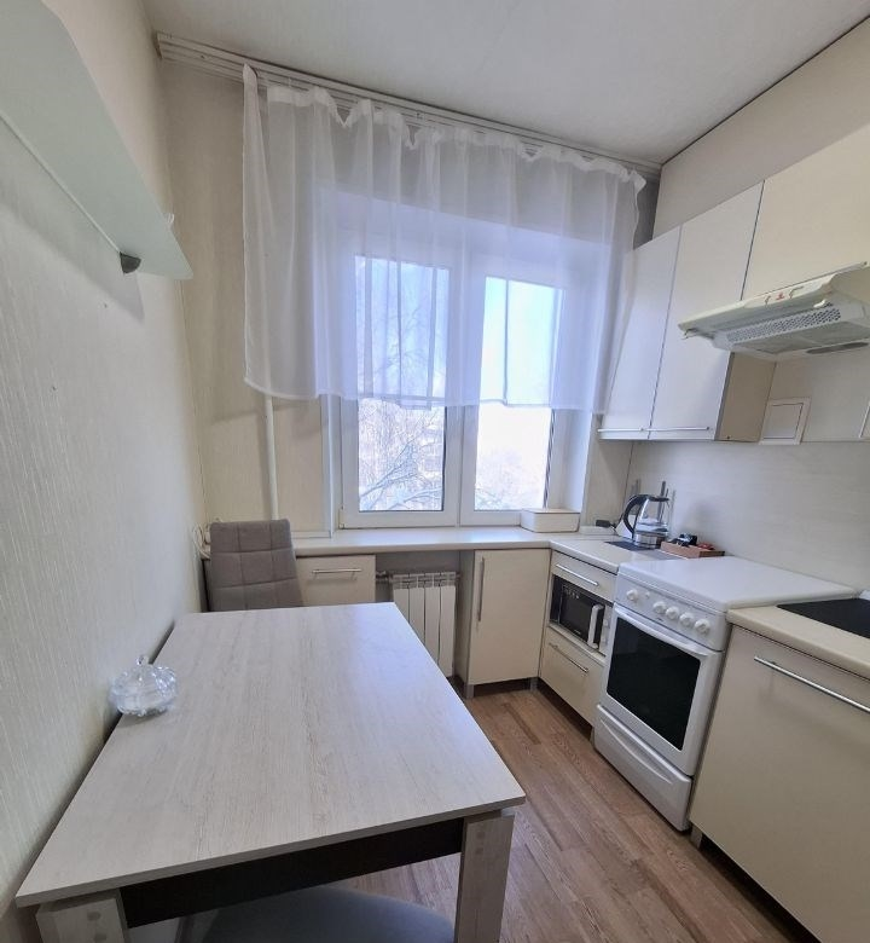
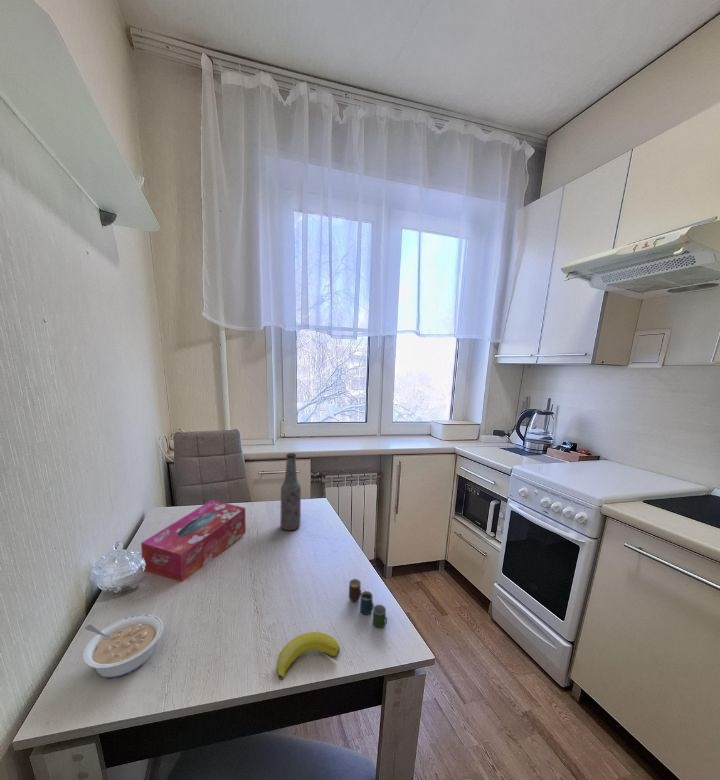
+ cup (368, 599)
+ tissue box (199, 537)
+ banana (306, 651)
+ legume (122, 647)
+ bottle (290, 491)
